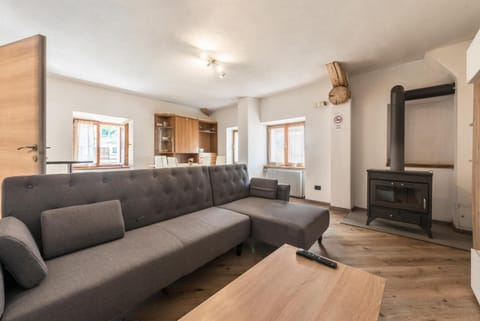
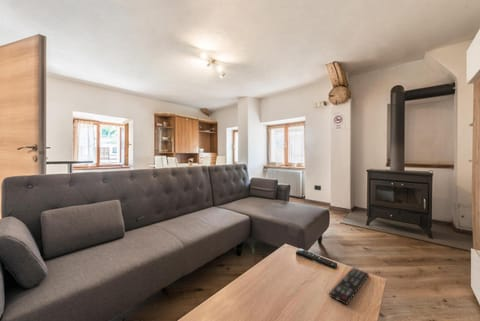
+ remote control (350, 283)
